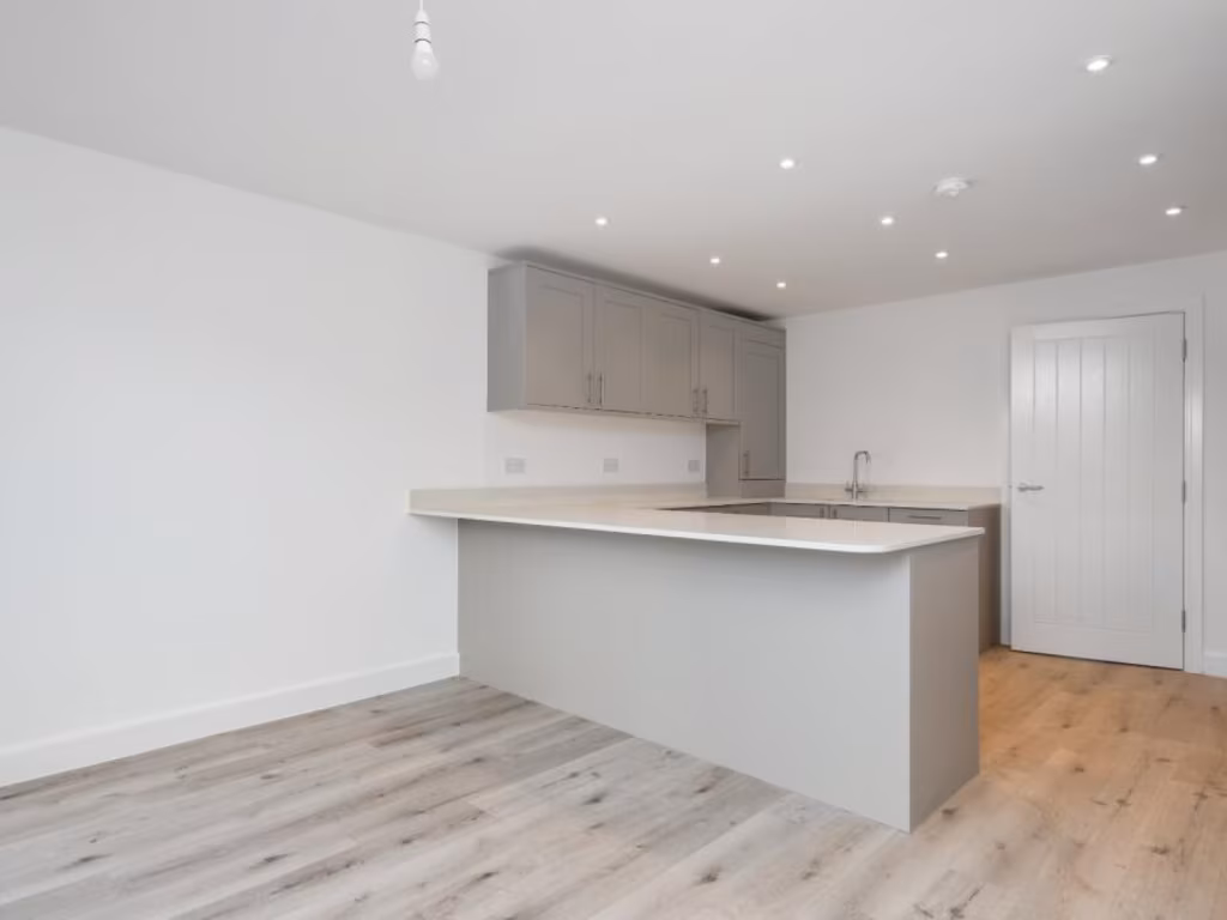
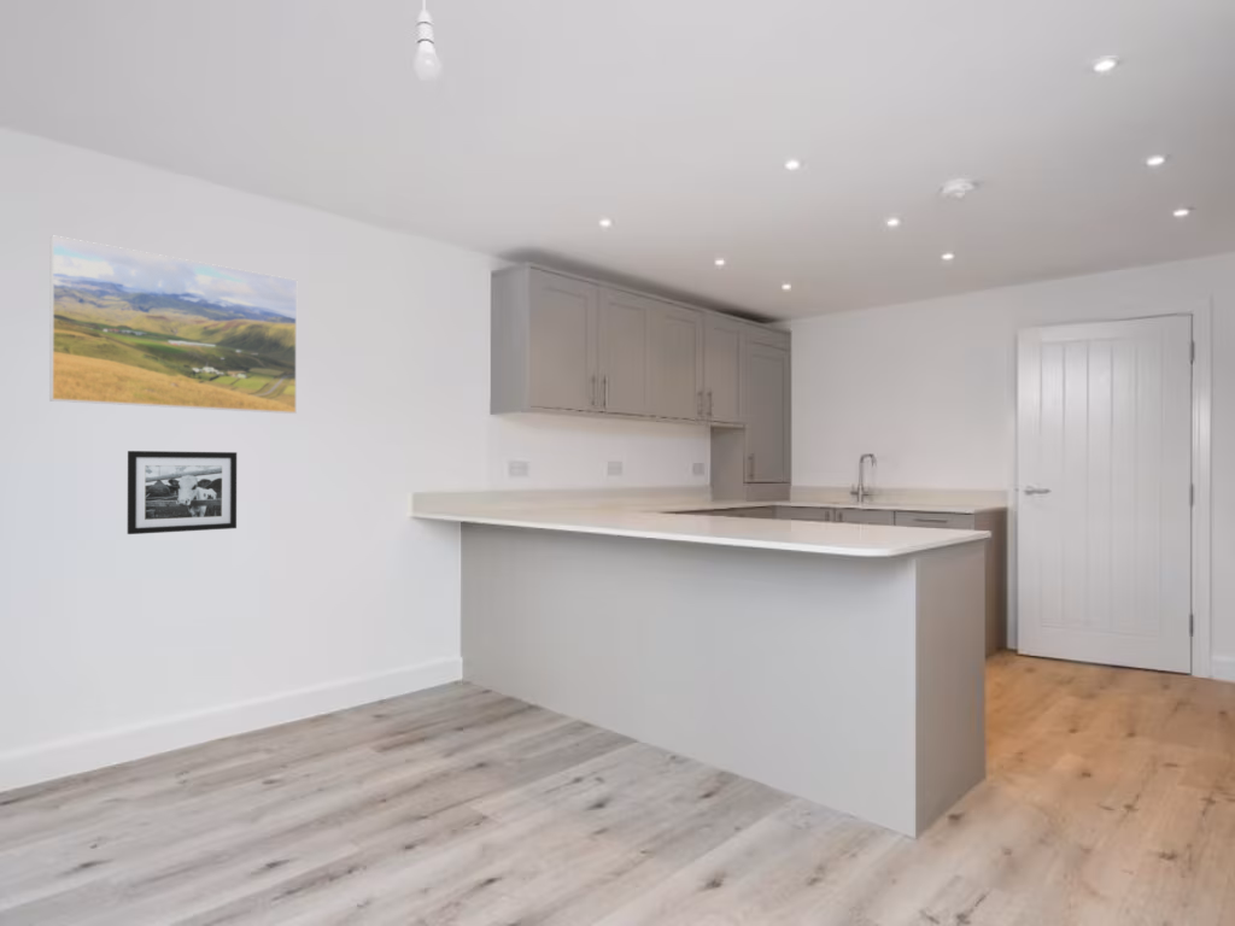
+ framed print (186, 334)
+ picture frame (183, 491)
